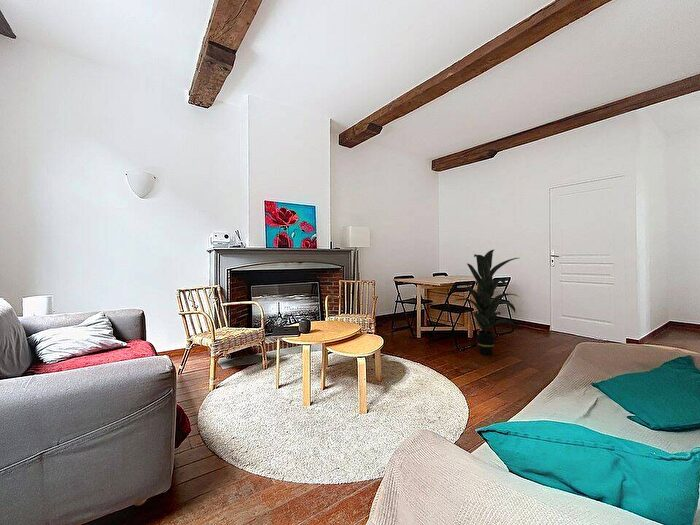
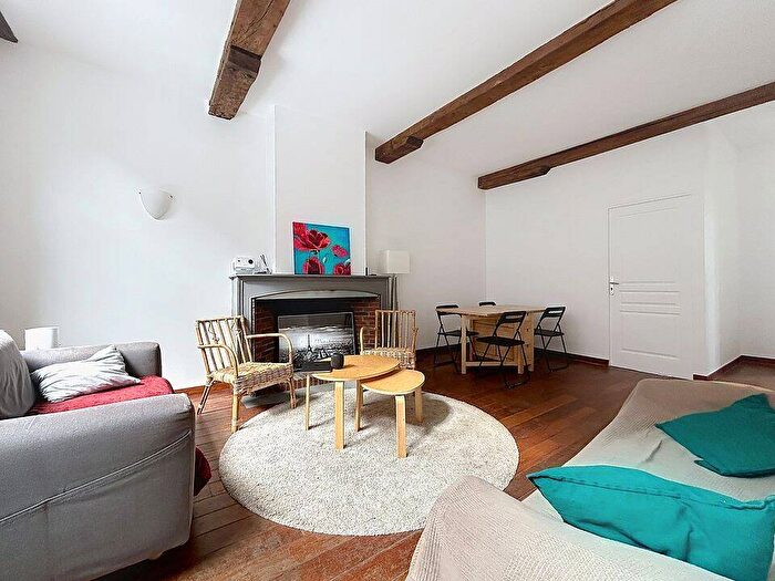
- indoor plant (489, 301)
